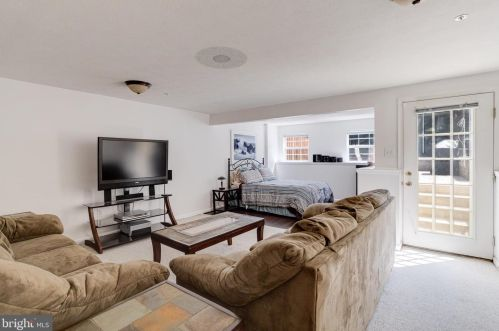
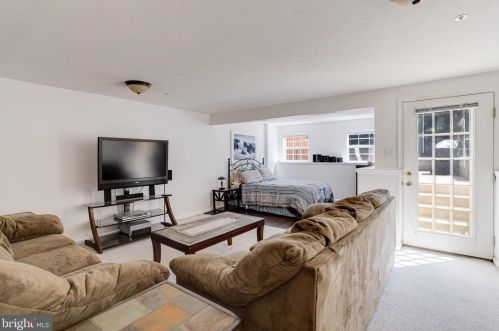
- ceiling light (221, 58)
